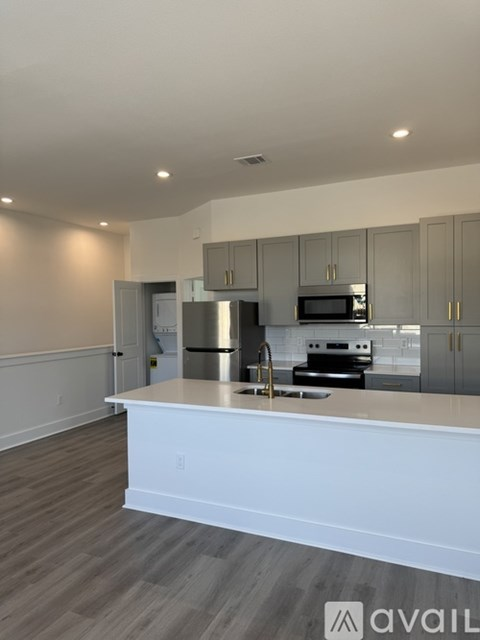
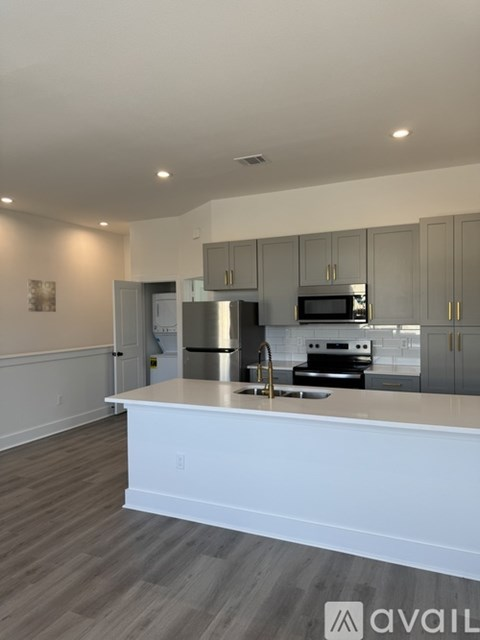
+ wall art (42, 296)
